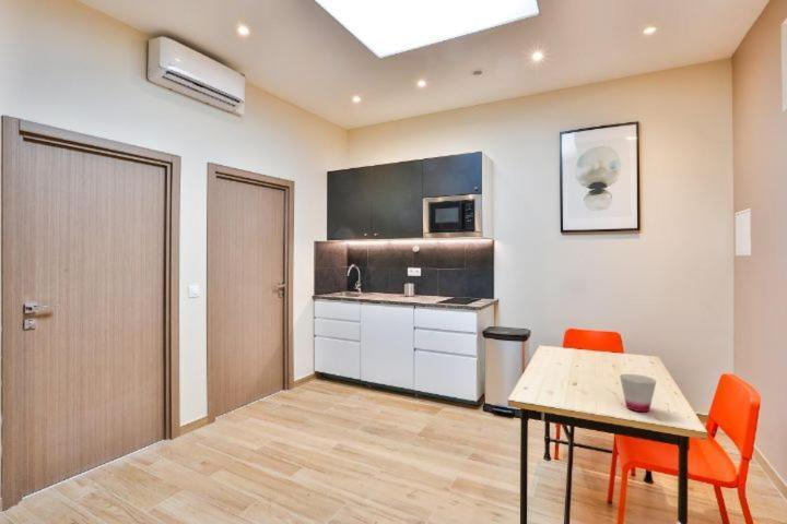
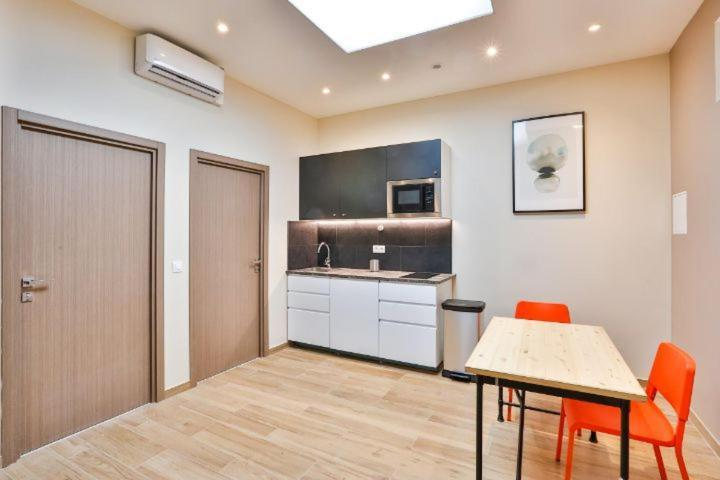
- cup (637, 393)
